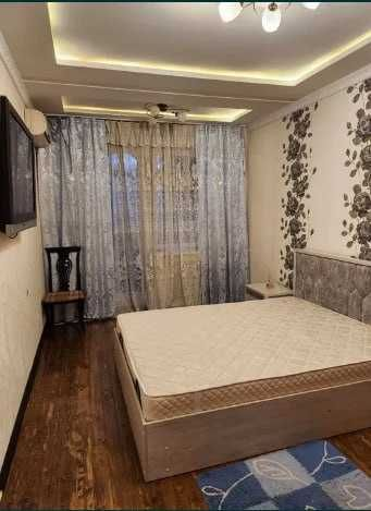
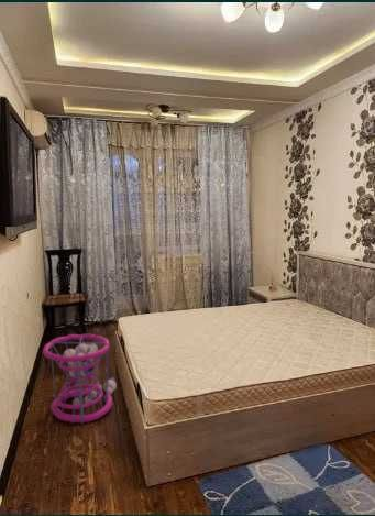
+ laundry basket (80, 373)
